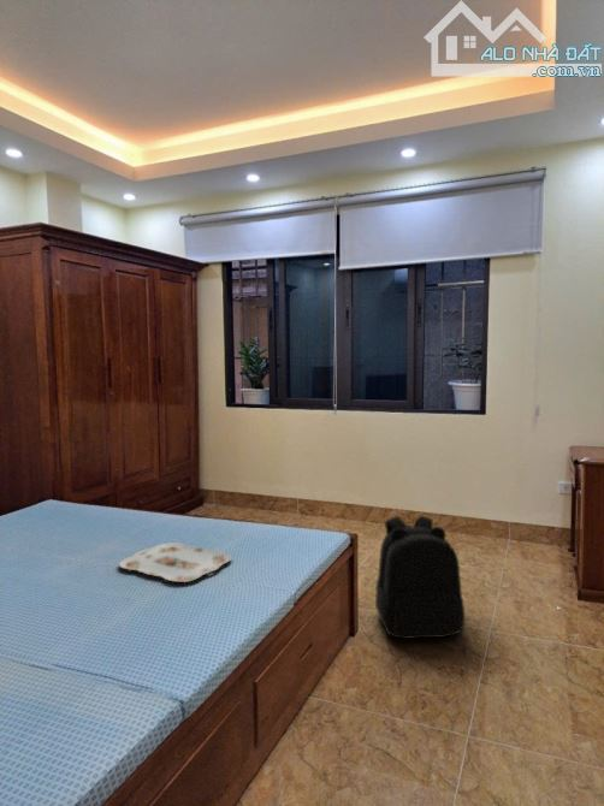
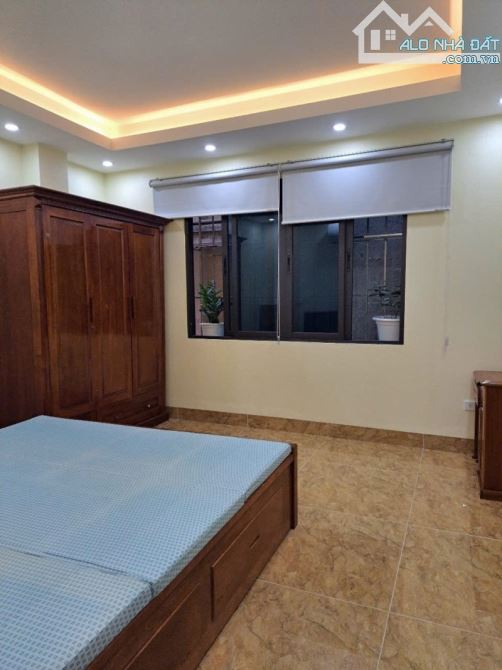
- serving tray (176, 561)
- backpack (415, 573)
